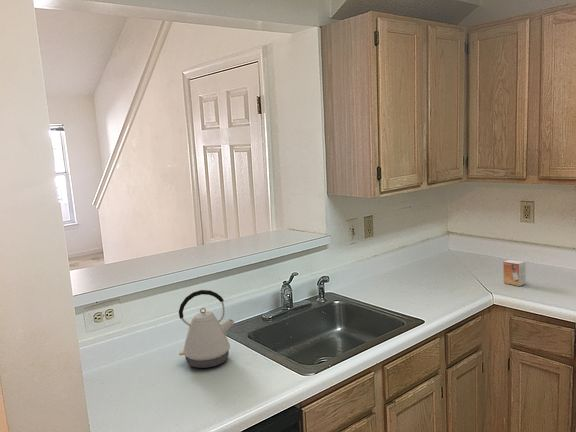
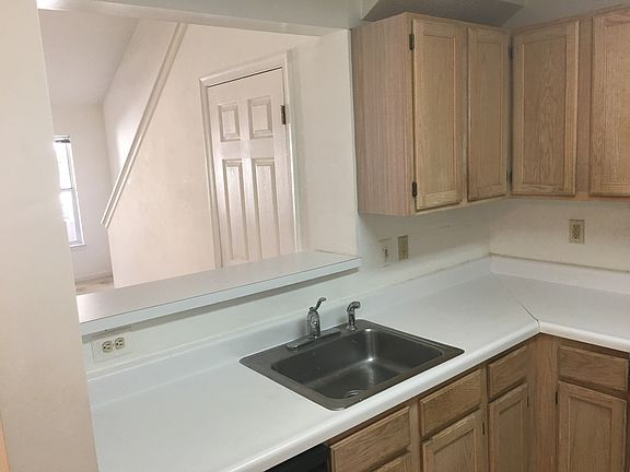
- small box (514, 272)
- kettle (206, 325)
